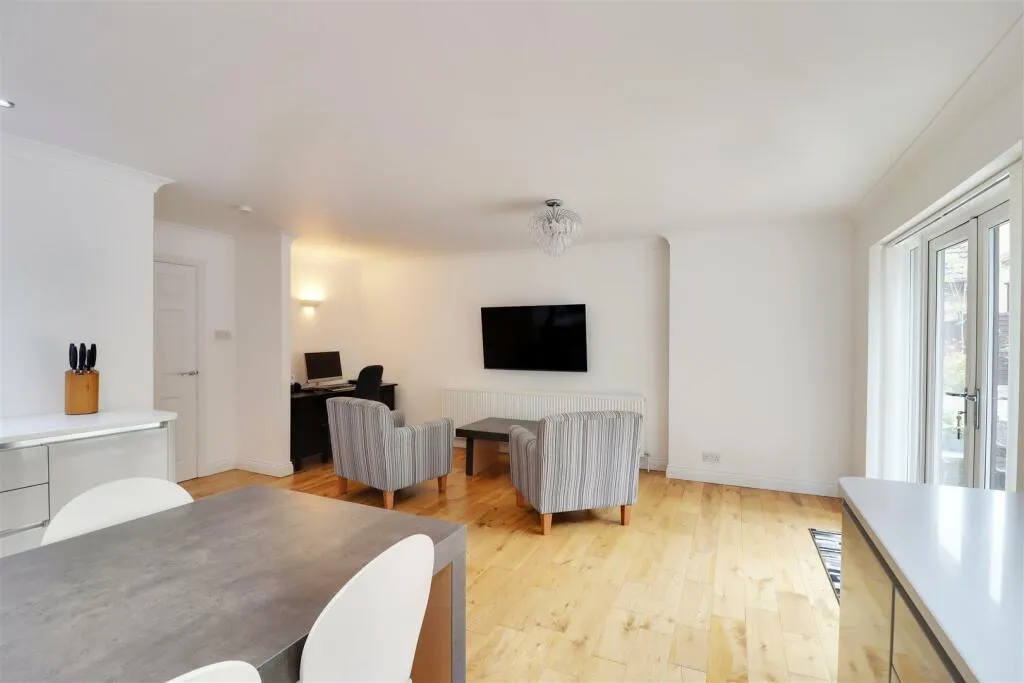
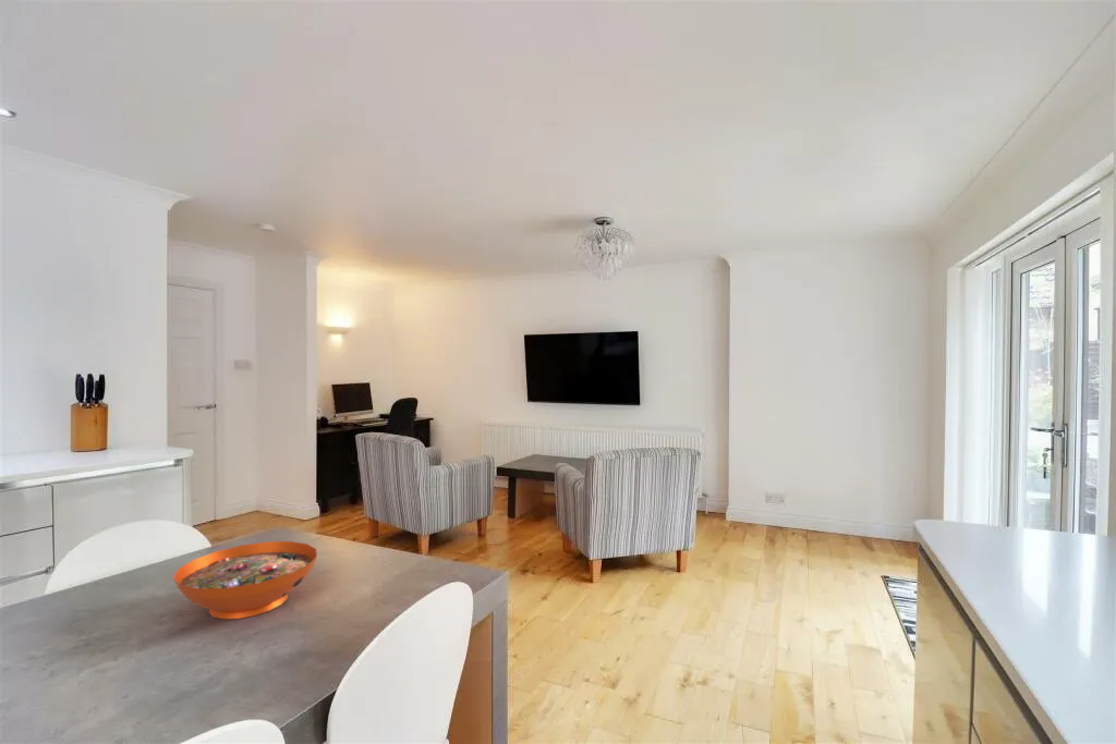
+ decorative bowl (250, 582)
